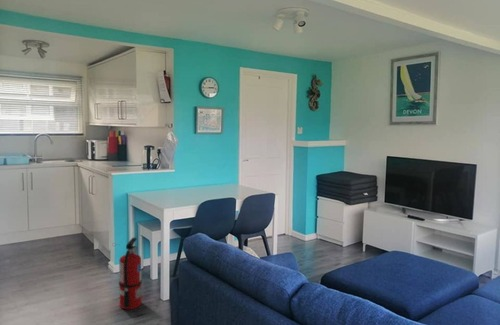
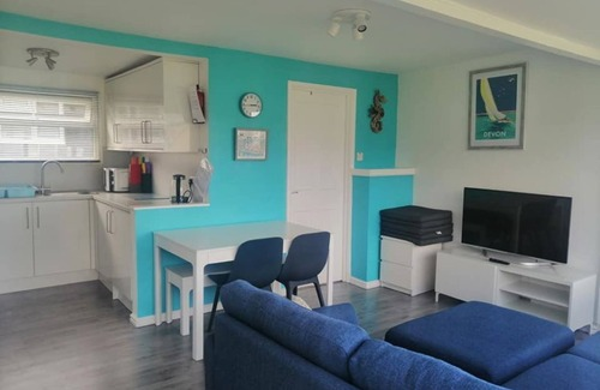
- fire extinguisher (127, 273)
